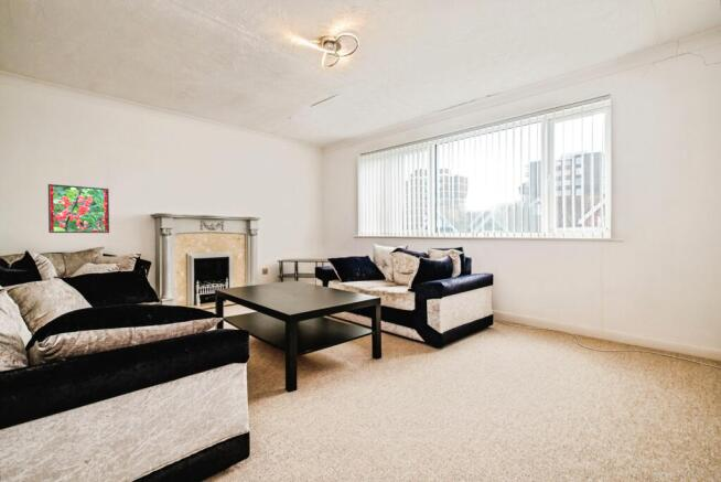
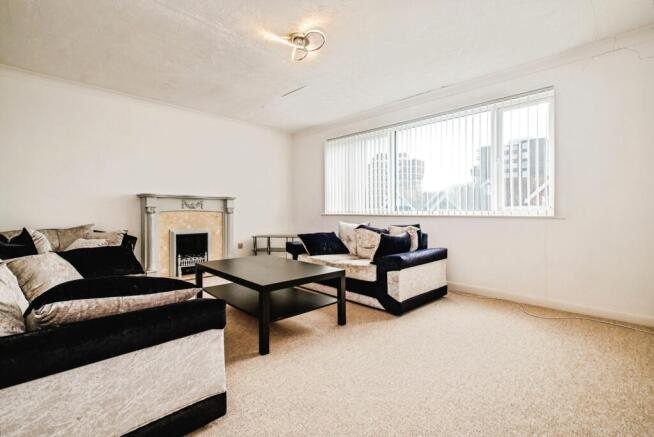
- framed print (79, 210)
